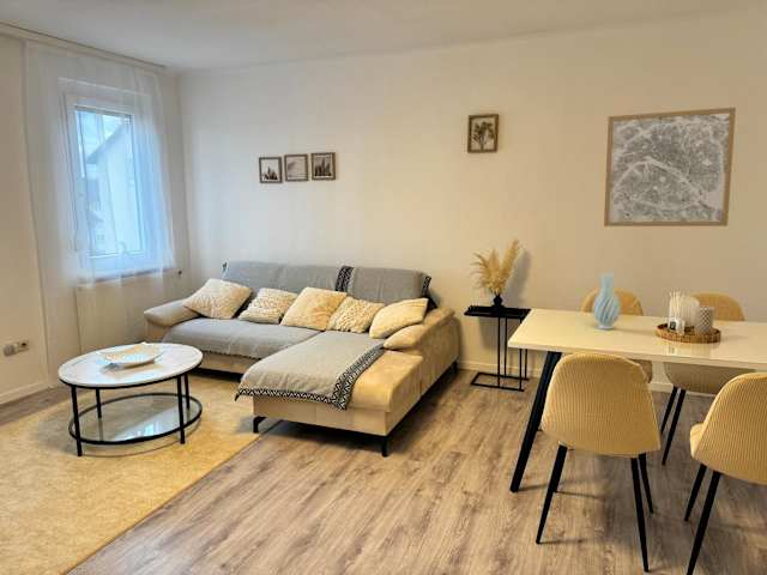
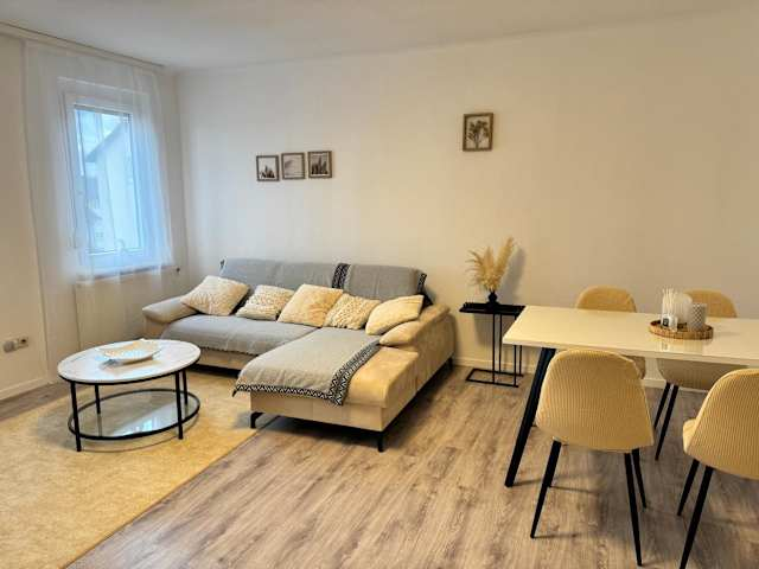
- vase (606, 299)
- wall art (665, 169)
